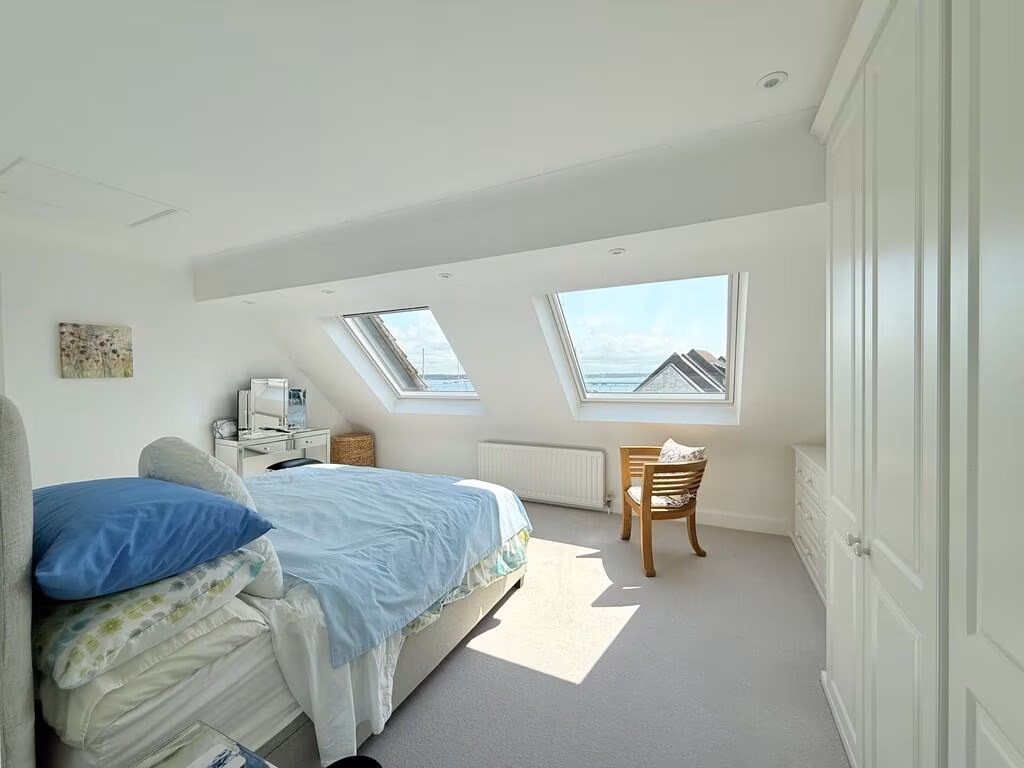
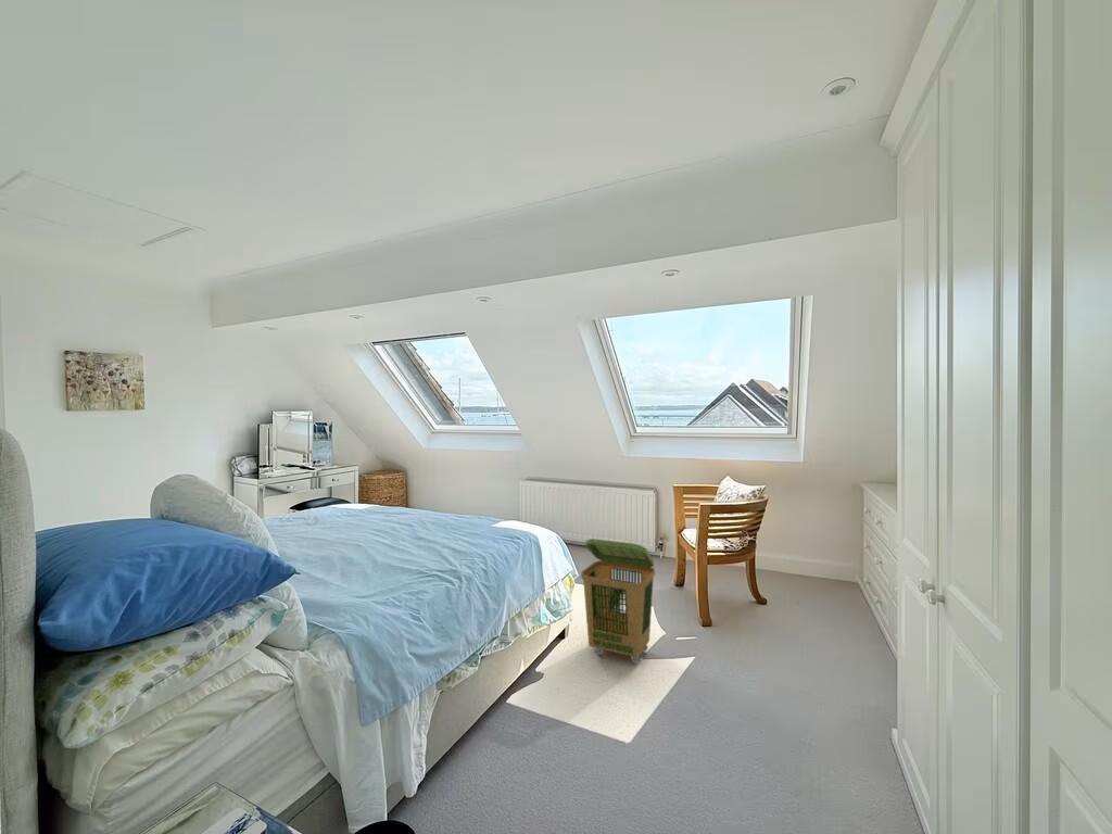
+ laundry basket (618, 595)
